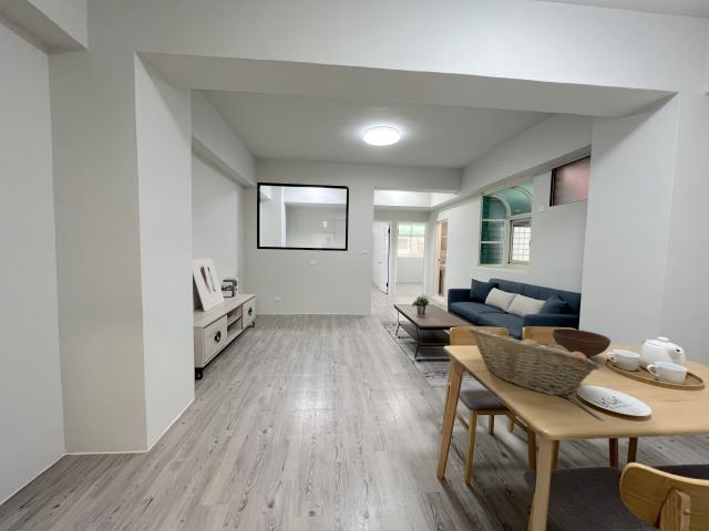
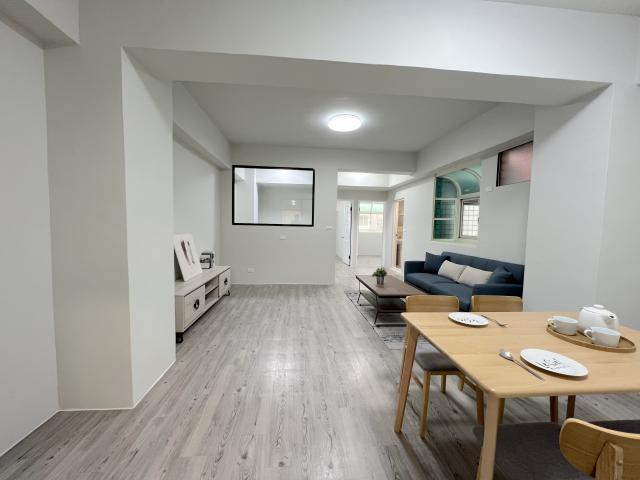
- bowl (579, 345)
- fruit basket (525, 354)
